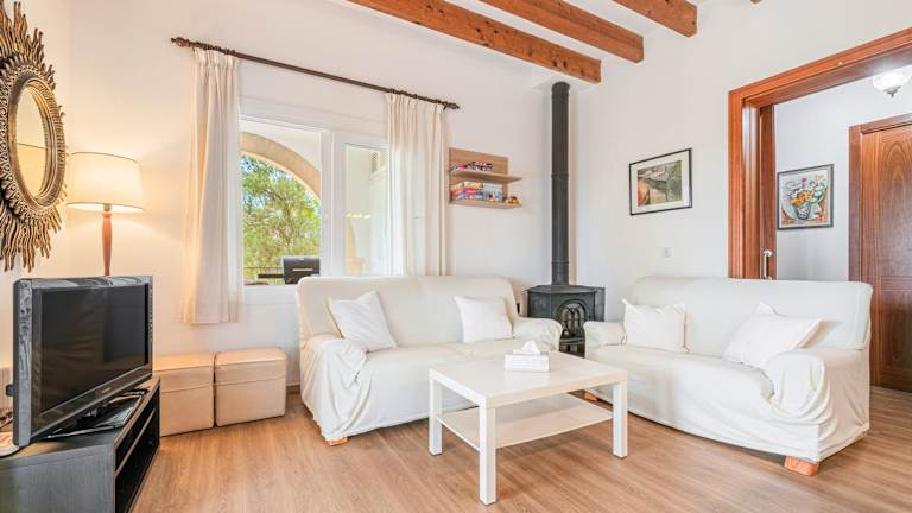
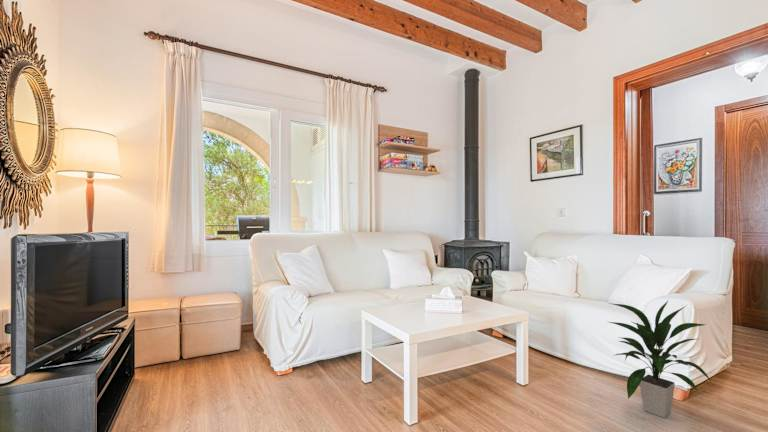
+ indoor plant (652, 354)
